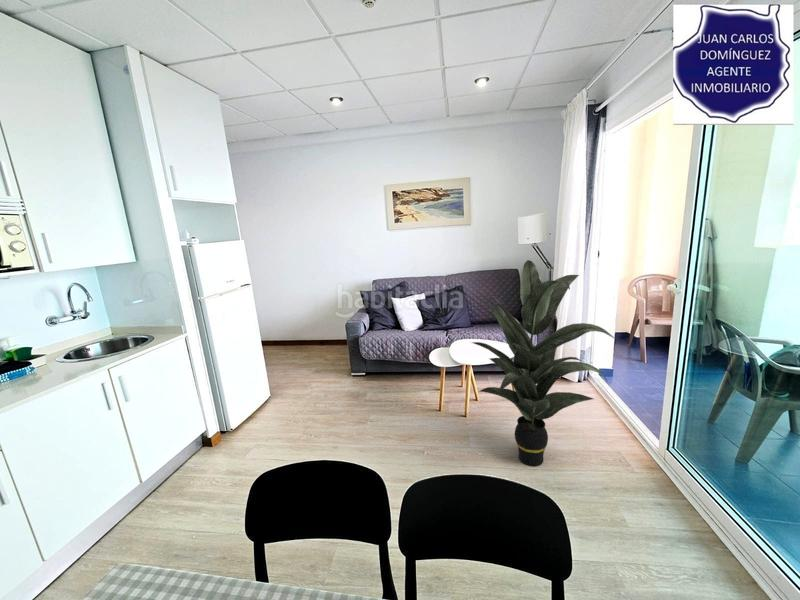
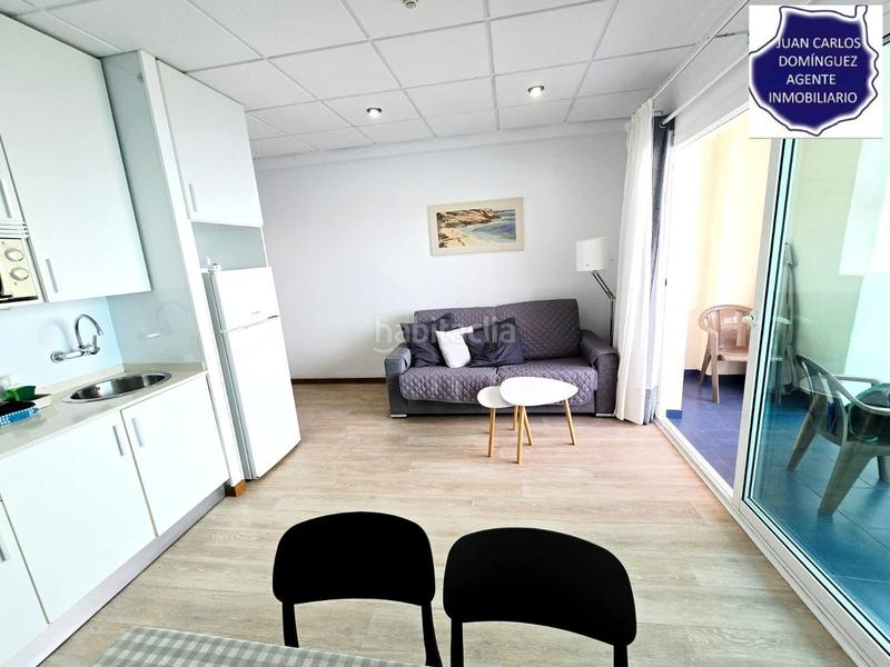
- indoor plant (535, 363)
